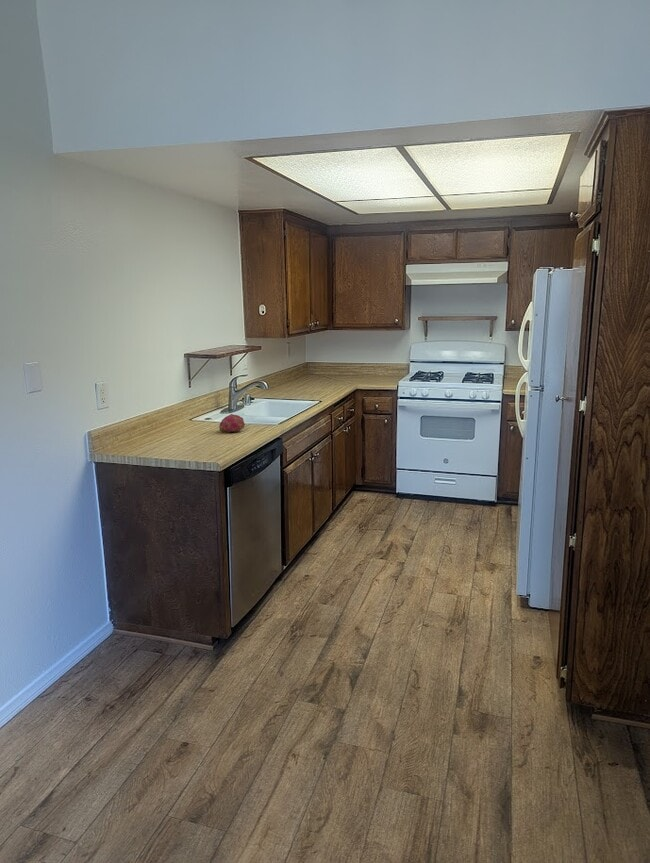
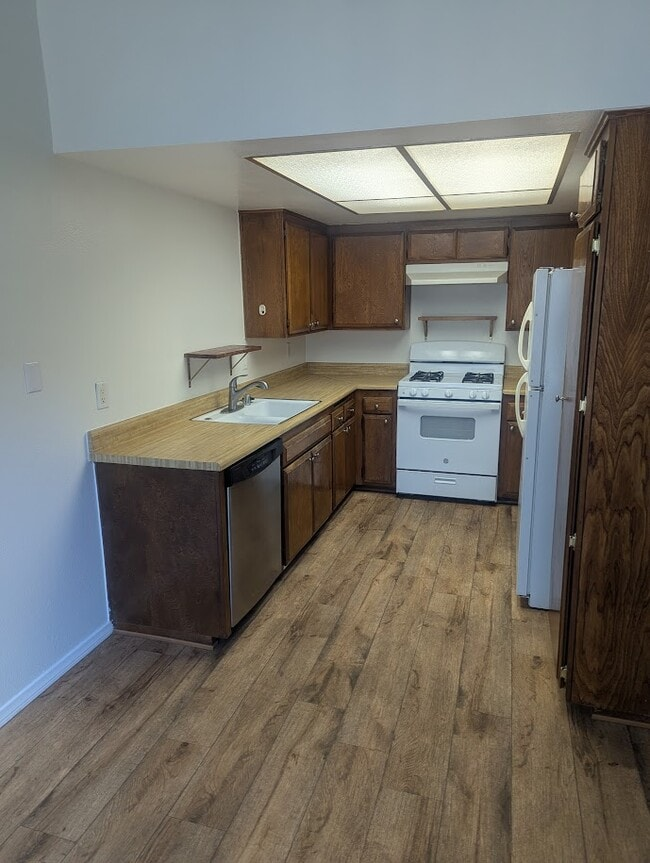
- fruit (232, 422)
